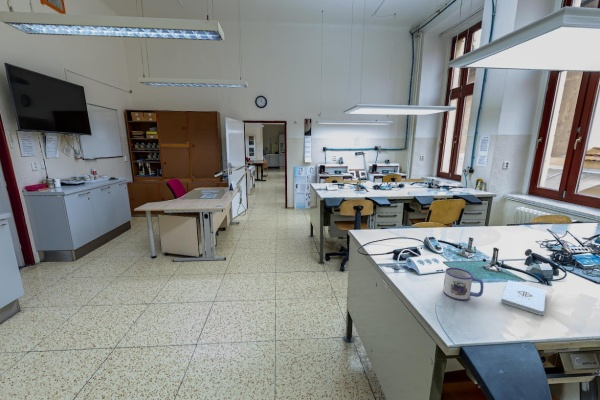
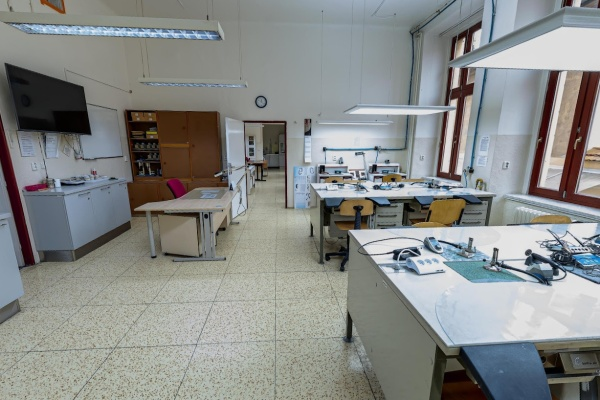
- notepad (523, 296)
- mug (463, 284)
